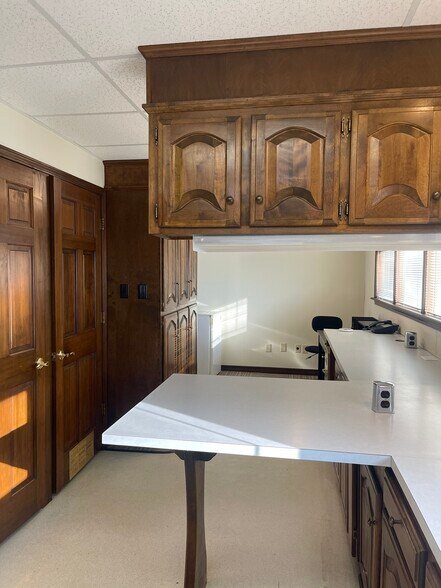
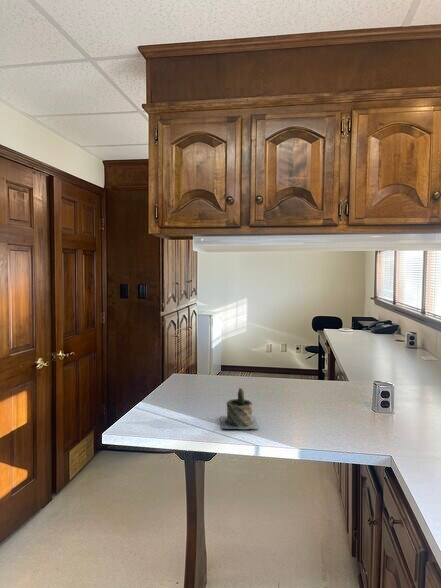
+ potted cactus (238, 405)
